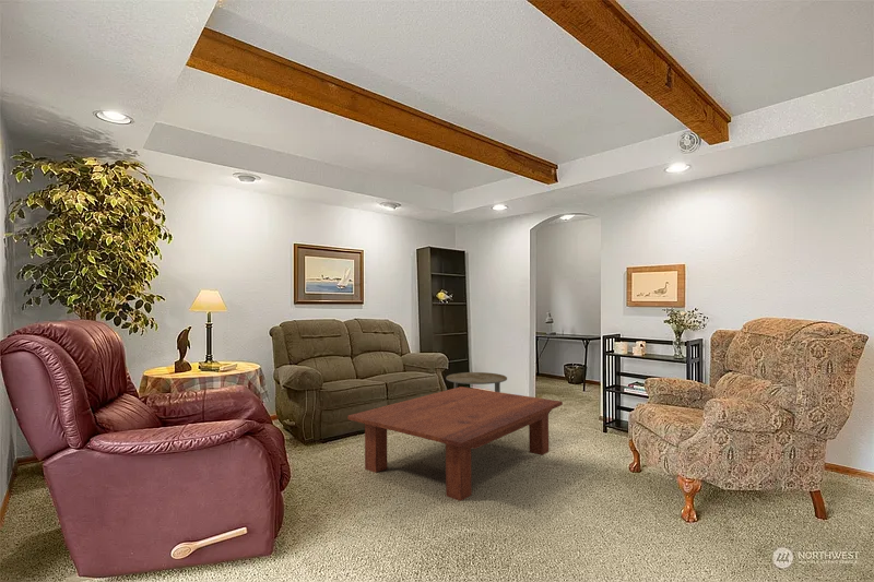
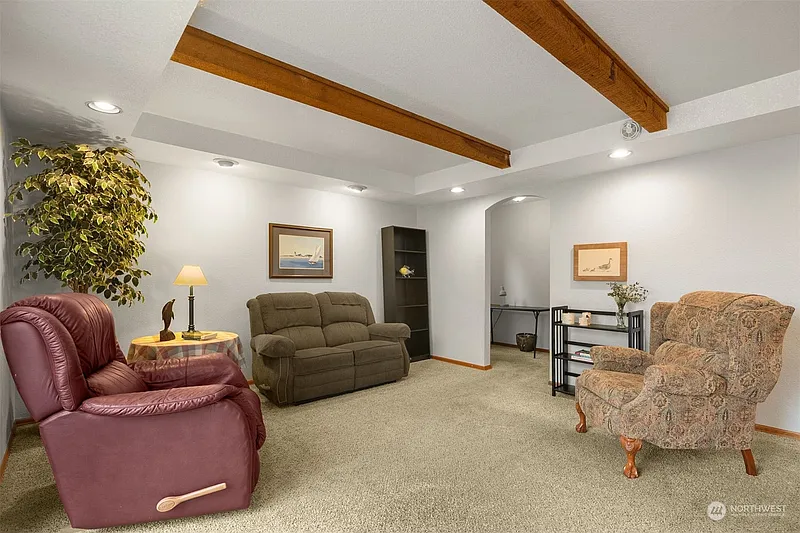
- coffee table (461, 433)
- side table (476, 383)
